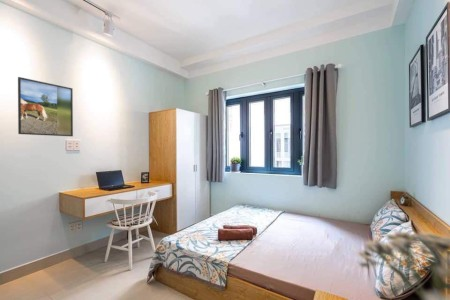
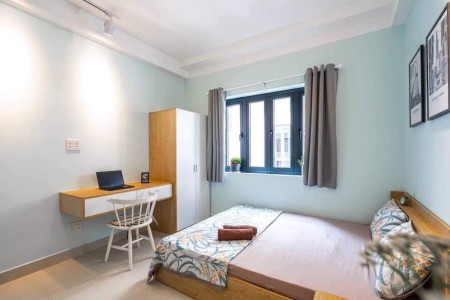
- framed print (47, 109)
